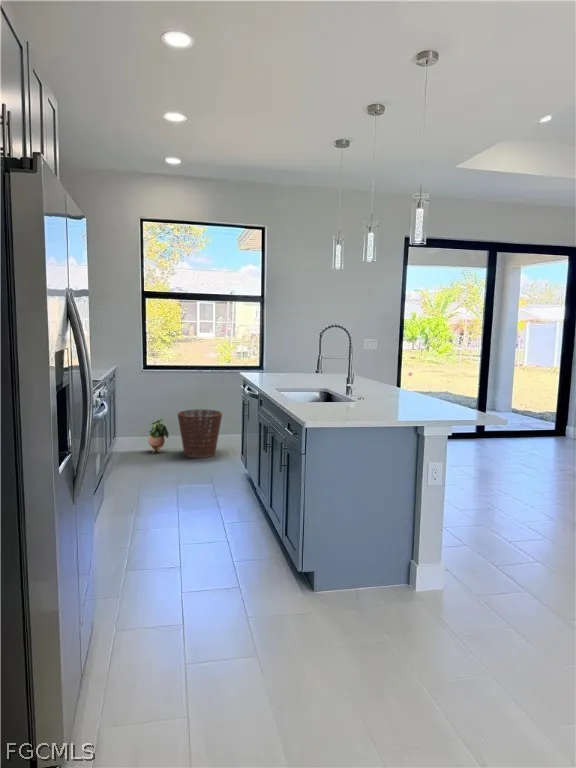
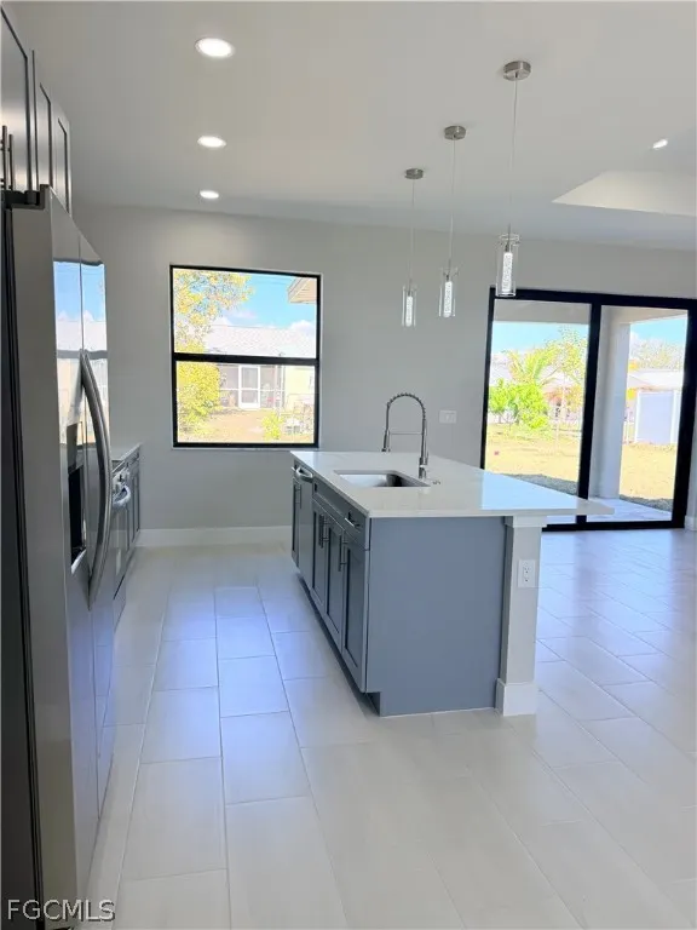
- potted plant (158, 435)
- basket (199, 433)
